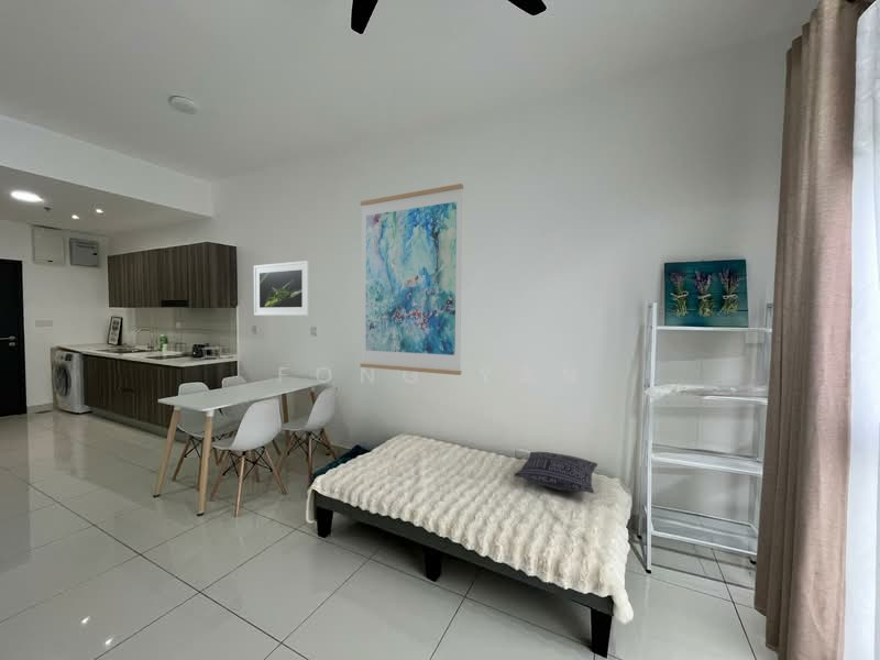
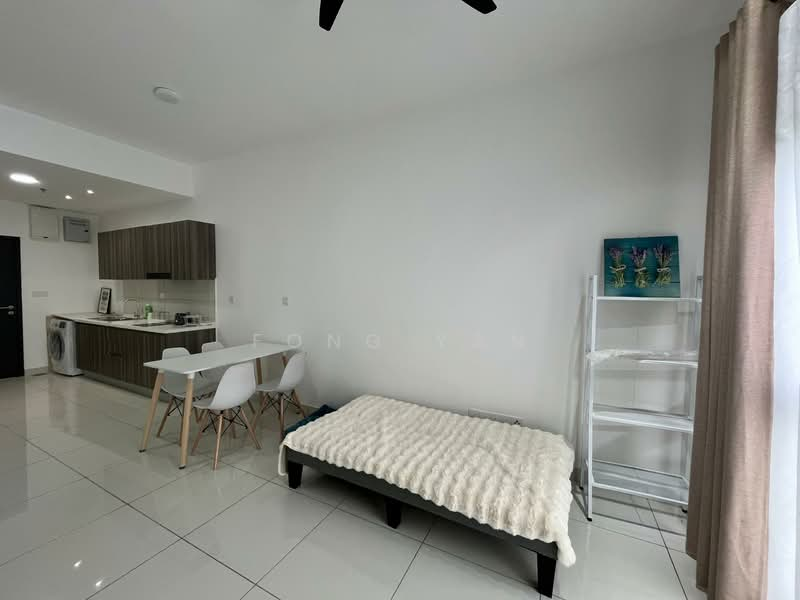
- wall art (407, 283)
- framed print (279, 289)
- pillow (557, 469)
